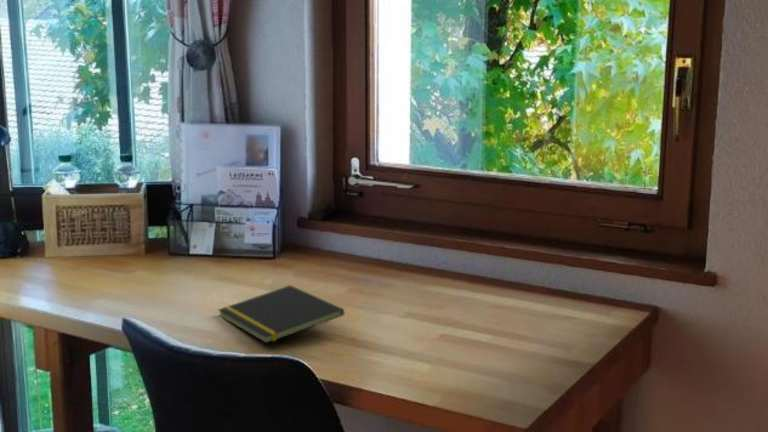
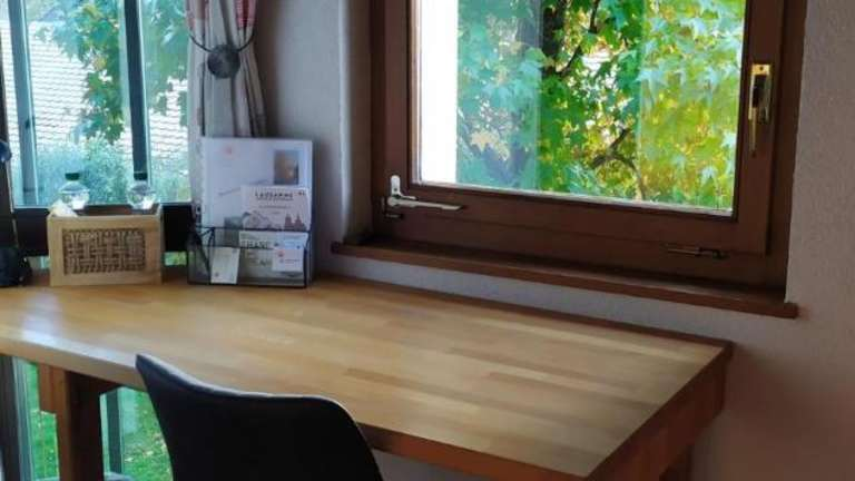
- notepad (279, 312)
